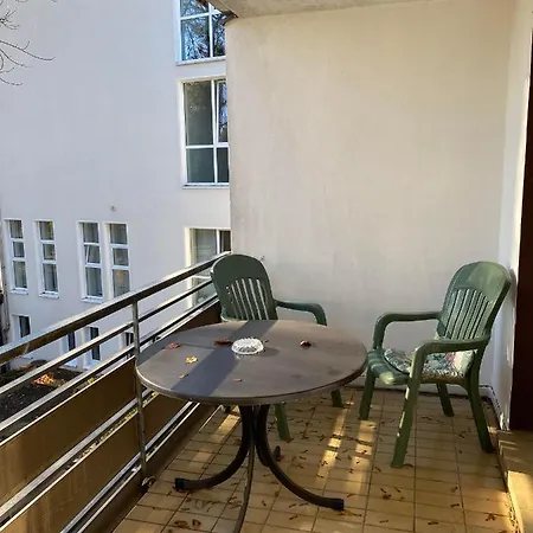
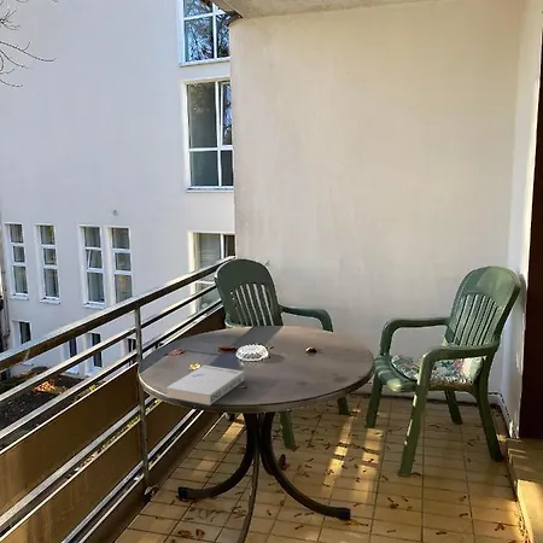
+ book (206, 384)
